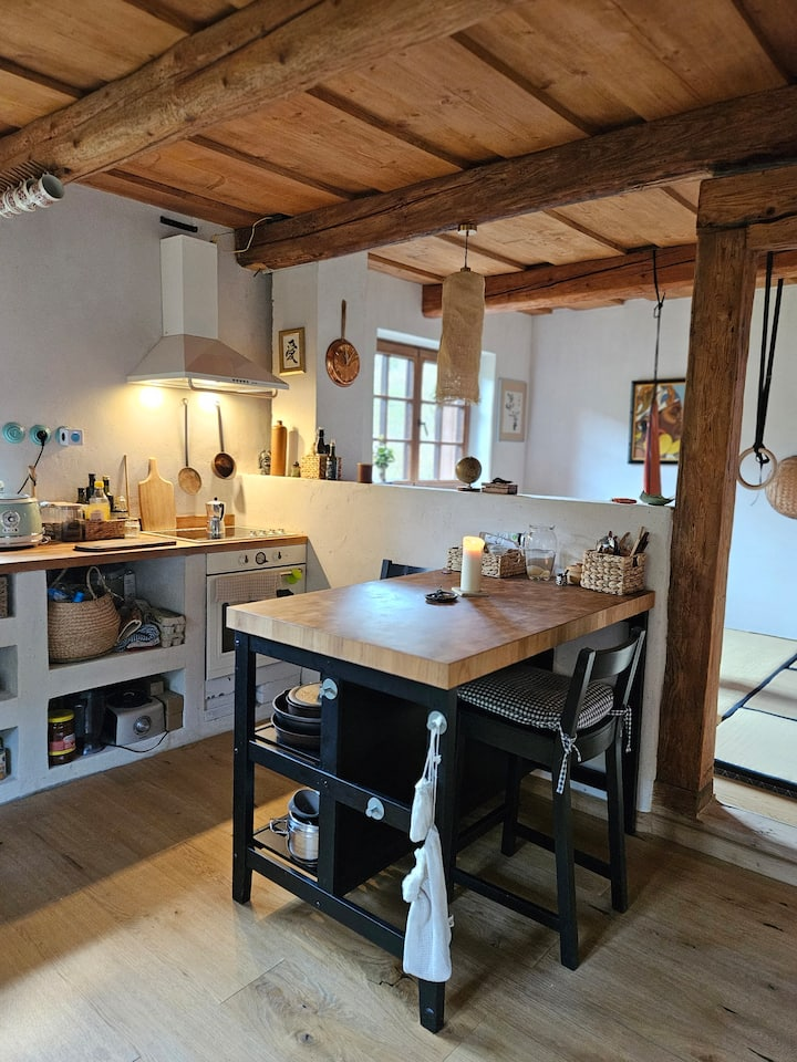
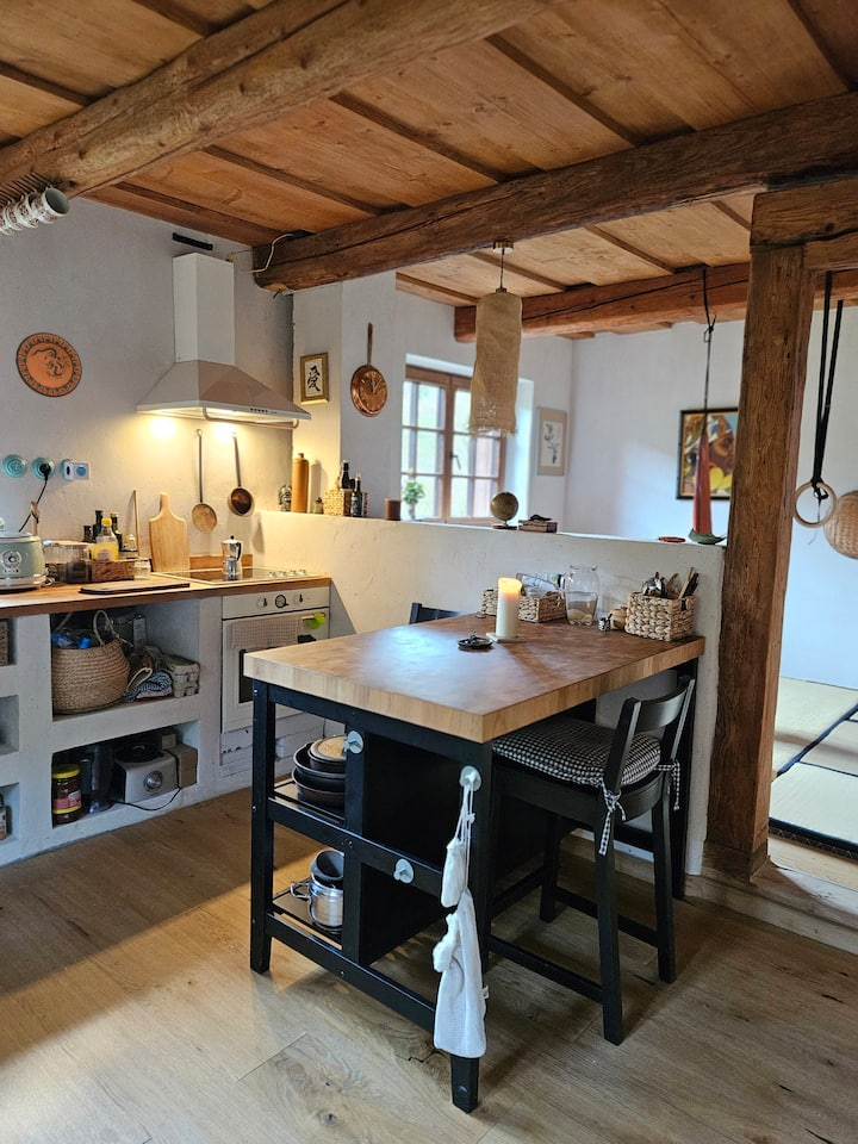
+ decorative plate (49, 365)
